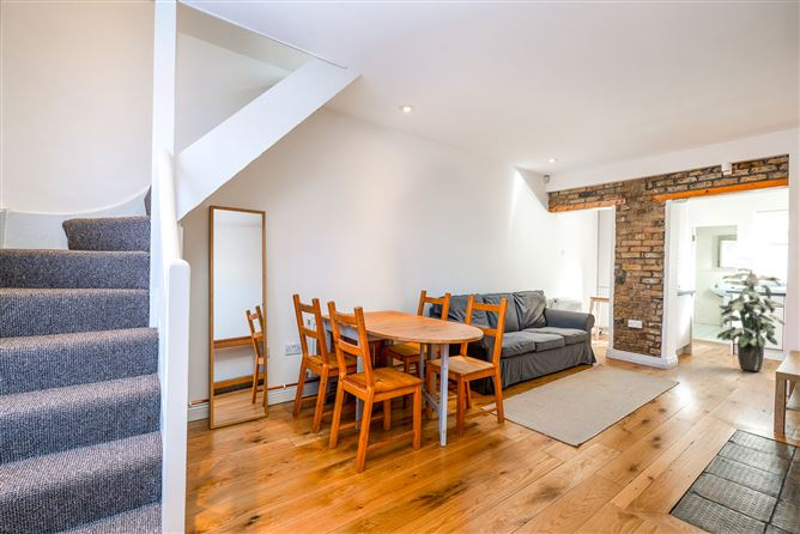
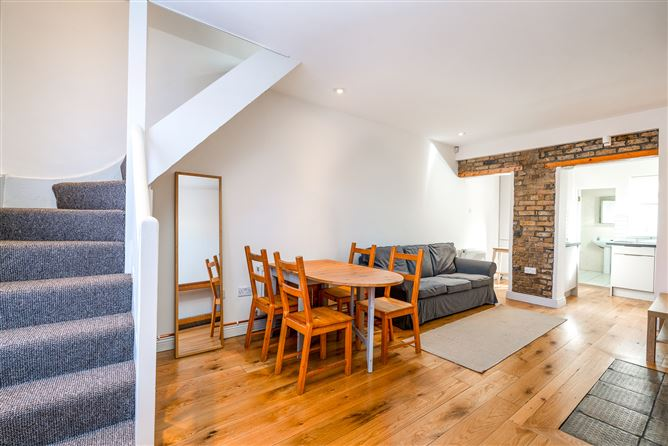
- indoor plant (747, 318)
